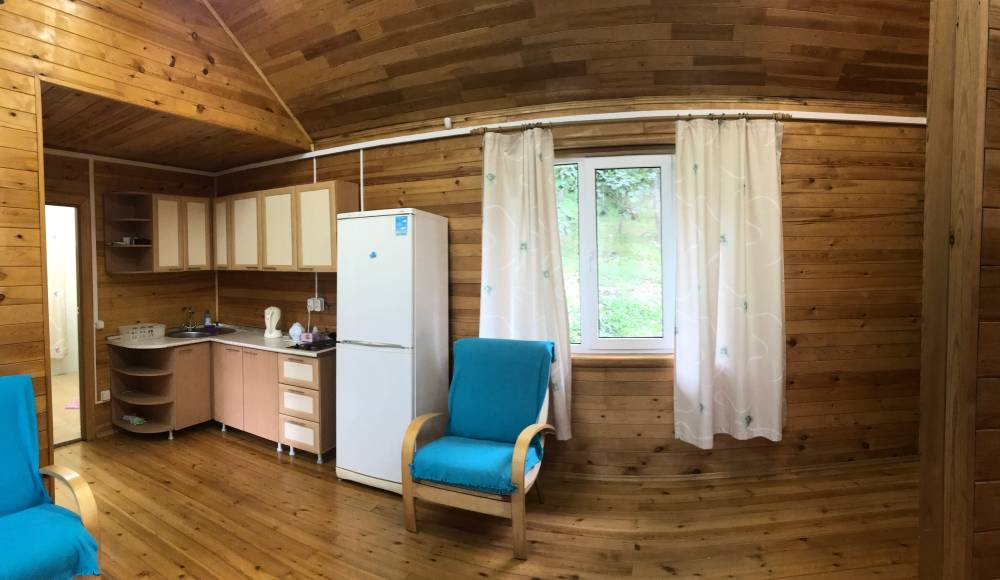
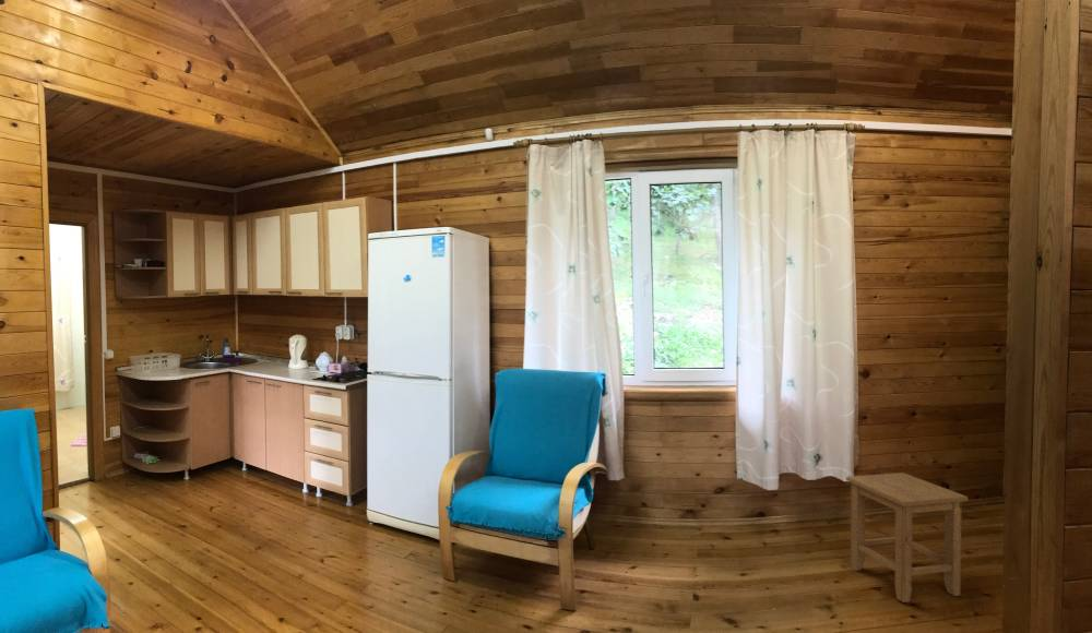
+ stool (902, 533)
